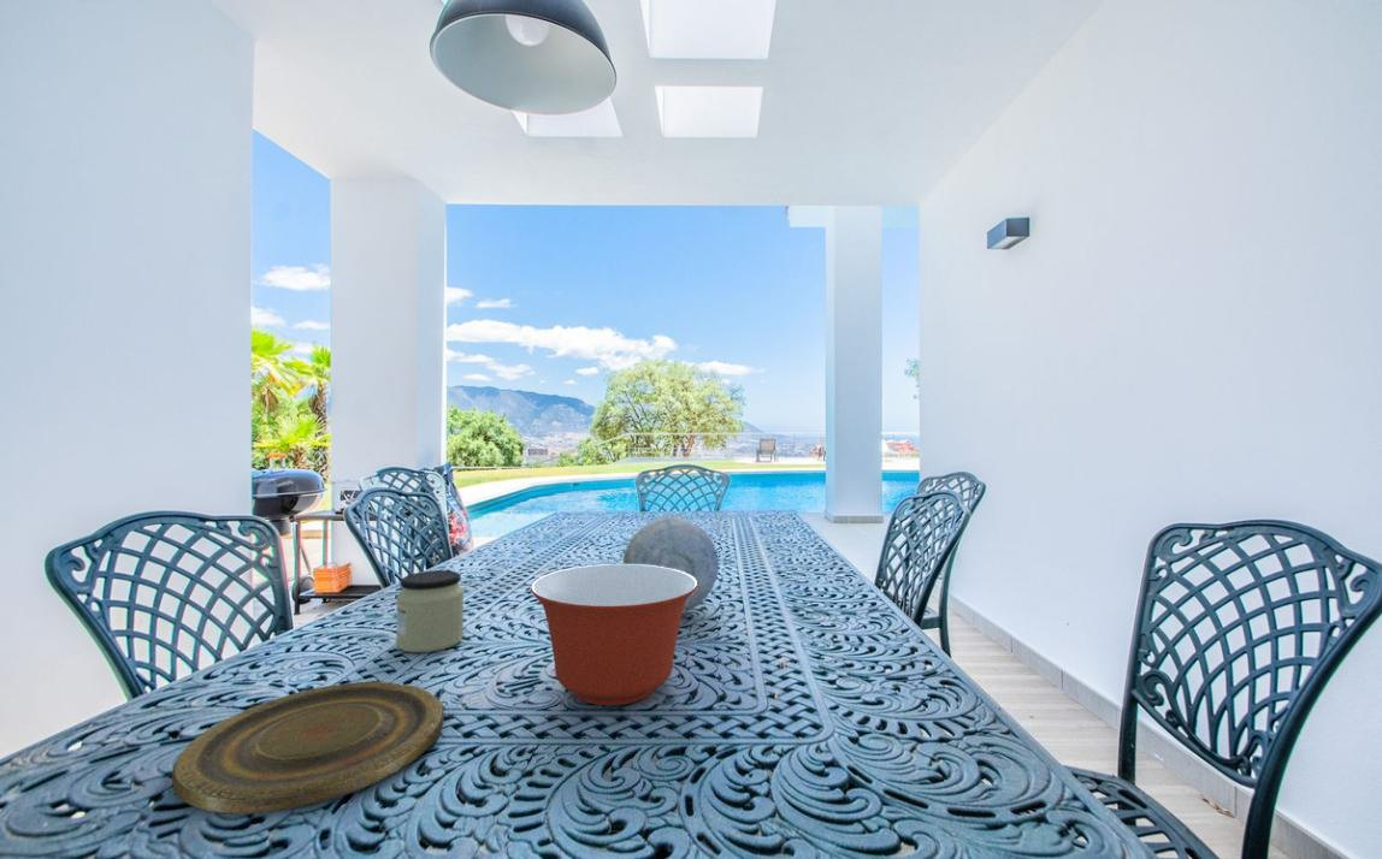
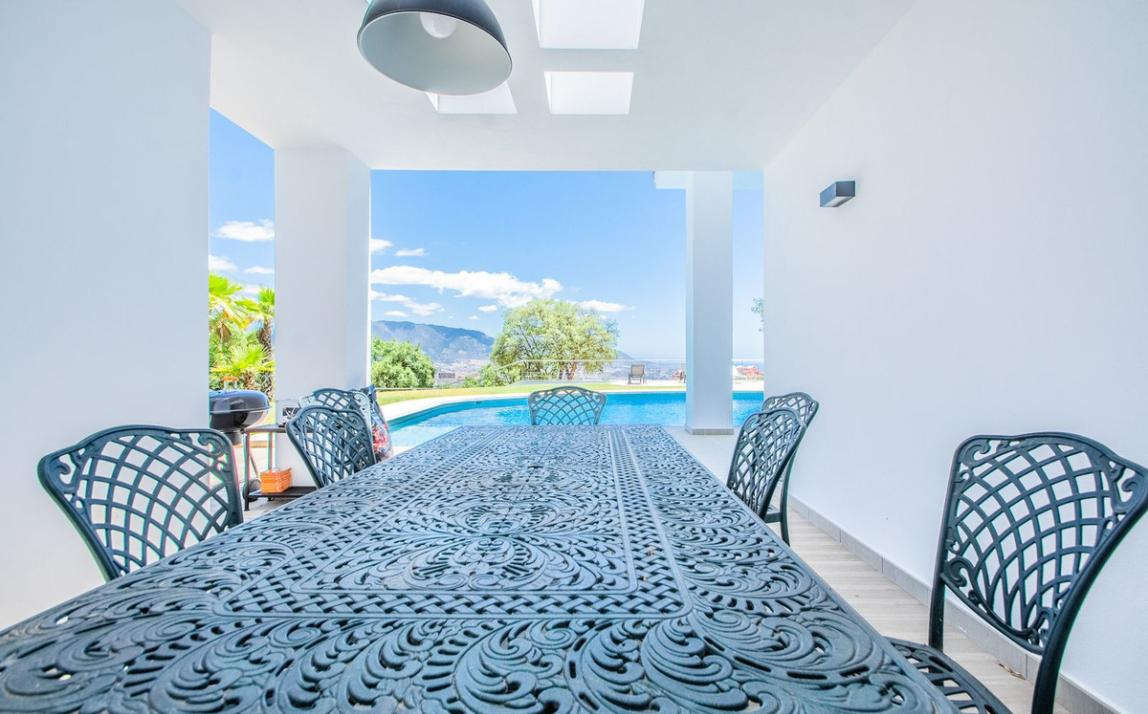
- mixing bowl (614, 634)
- decorative orb (669, 564)
- jar (430, 609)
- plate (321, 735)
